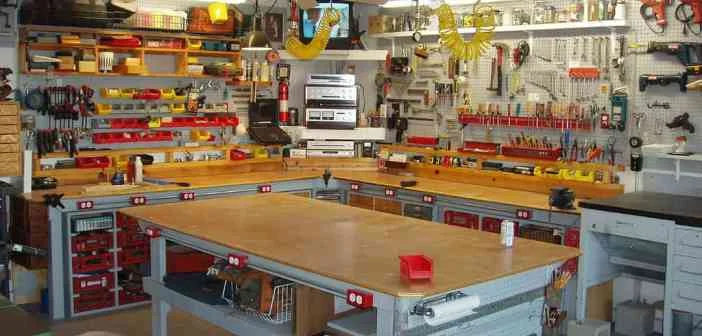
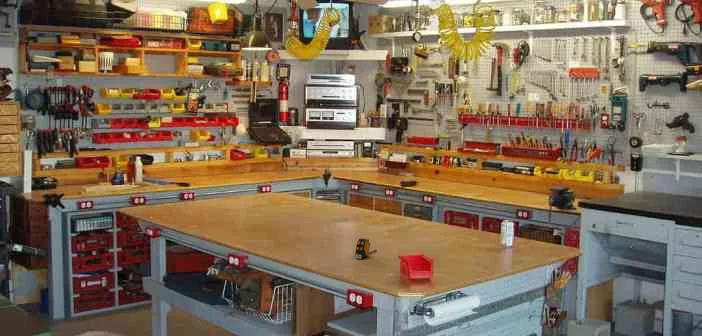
+ tape measure (367, 245)
